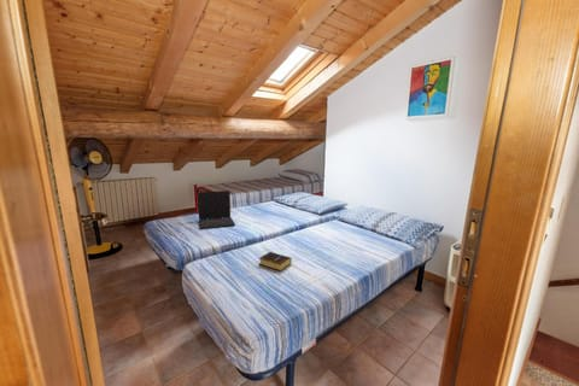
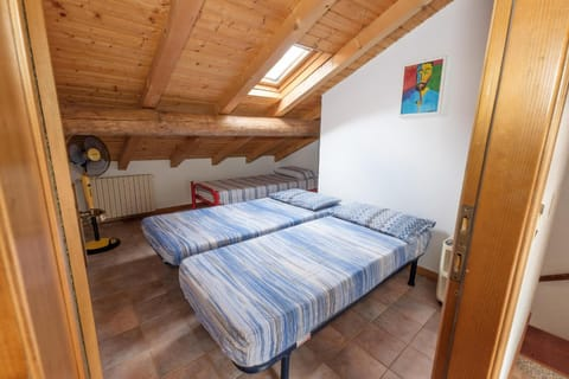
- laptop (216, 209)
- book (274, 259)
